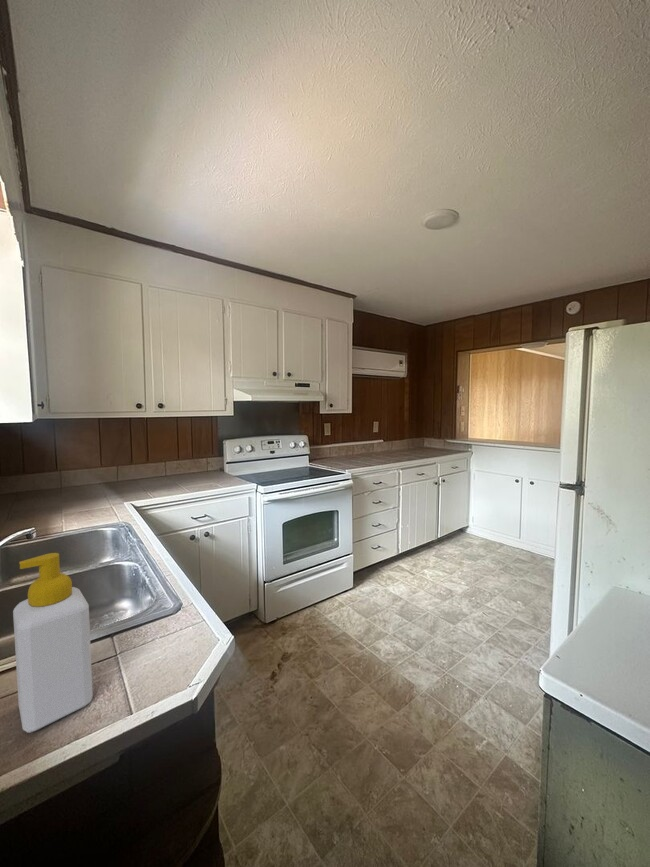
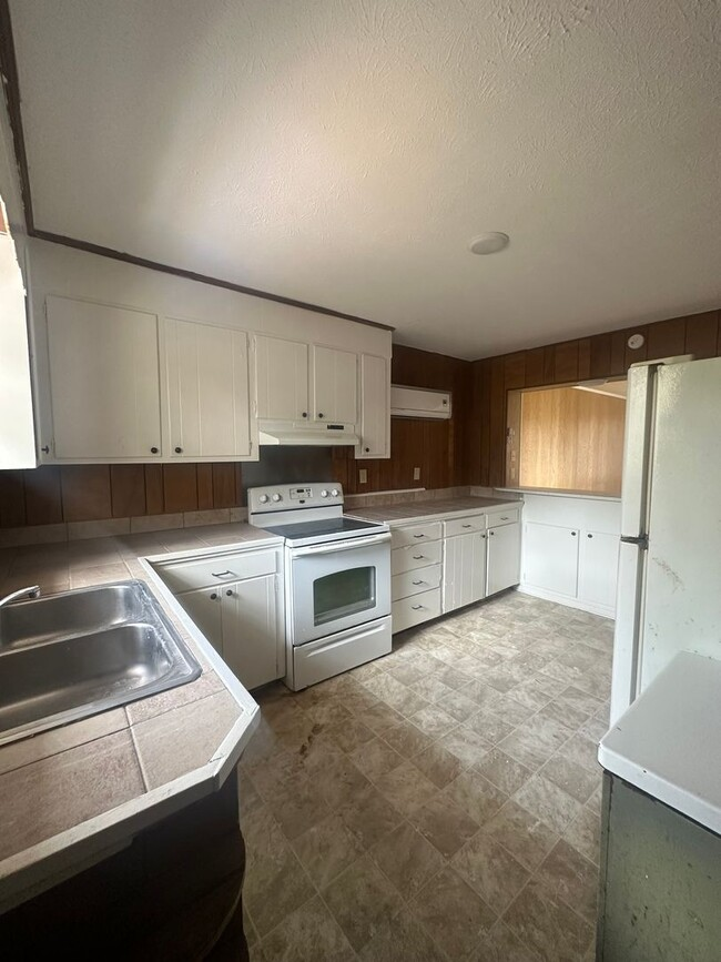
- soap bottle (52, 631)
